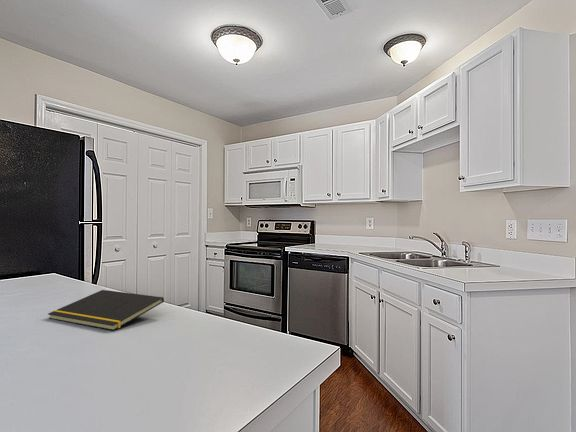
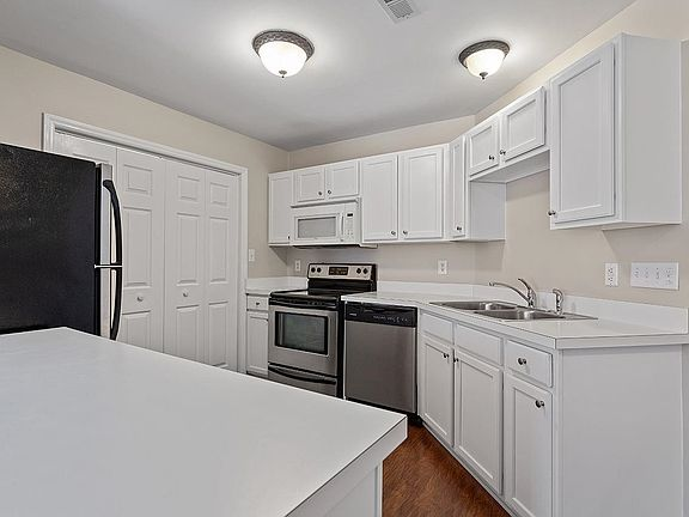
- notepad (107, 307)
